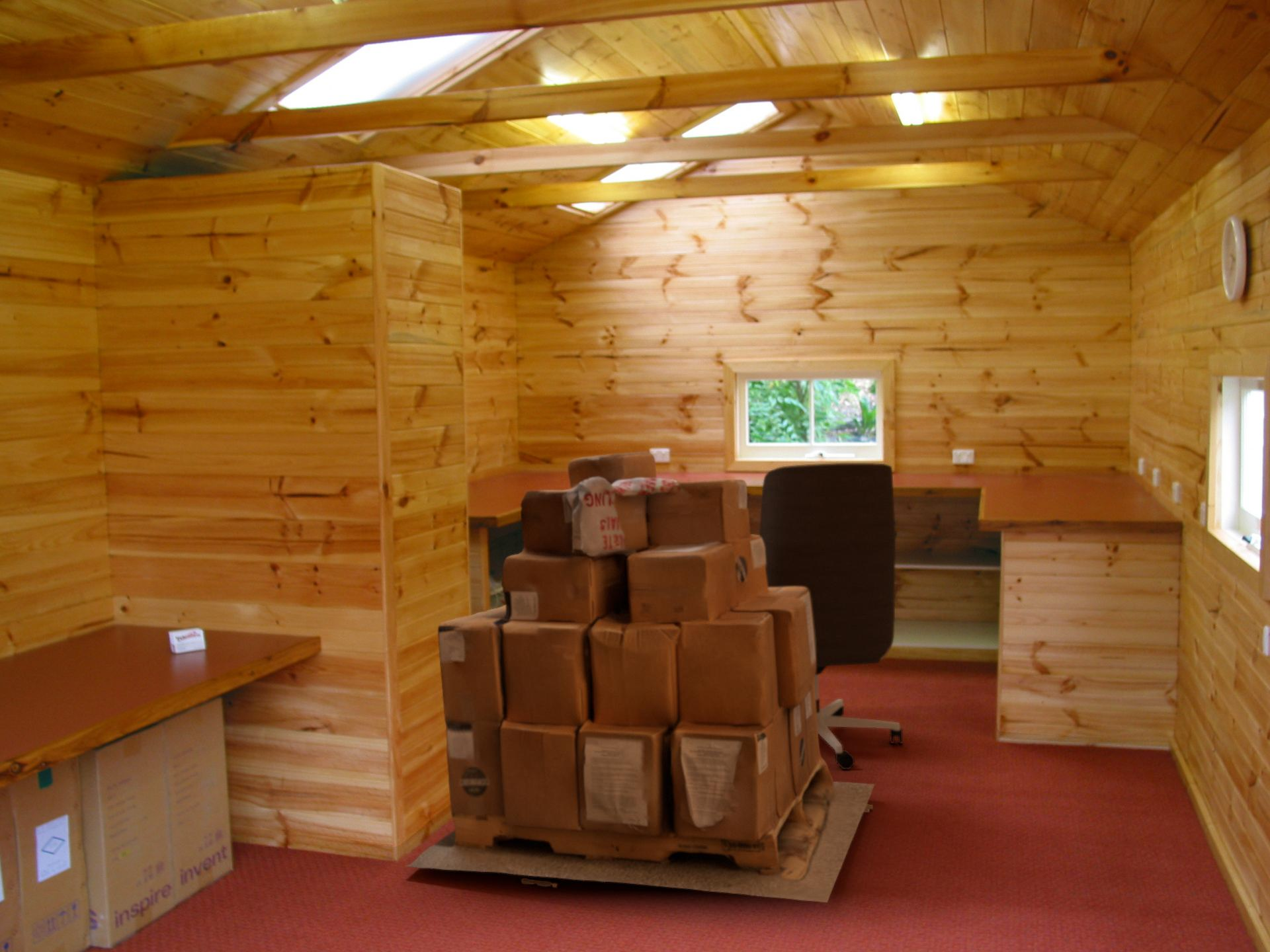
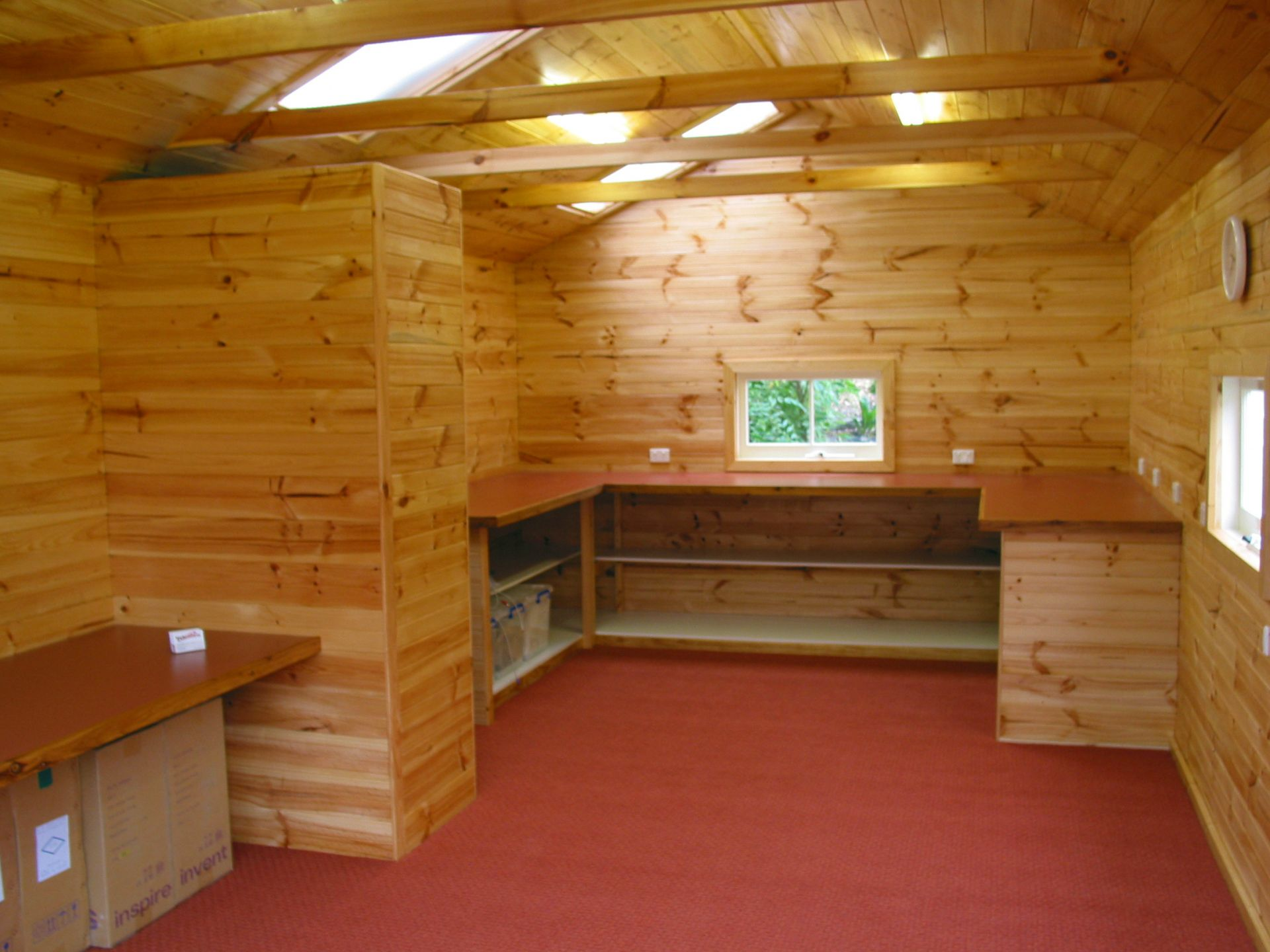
- cardboard boxes (656, 648)
- office chair (816, 602)
